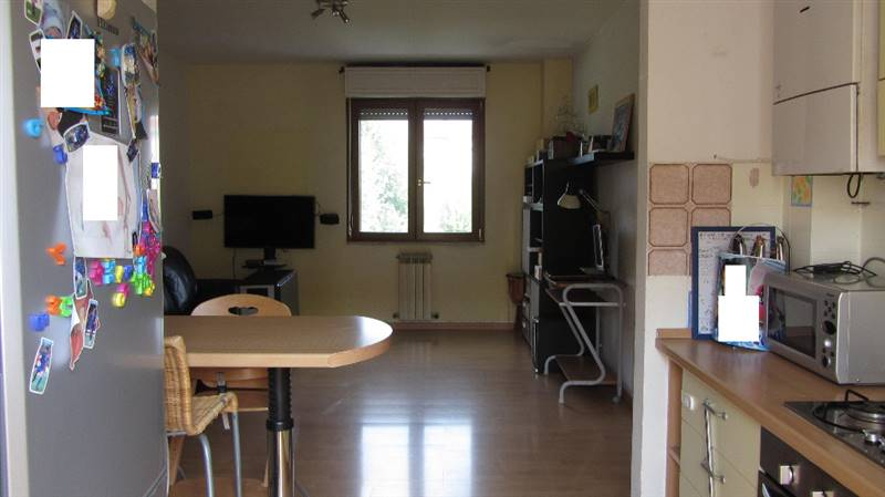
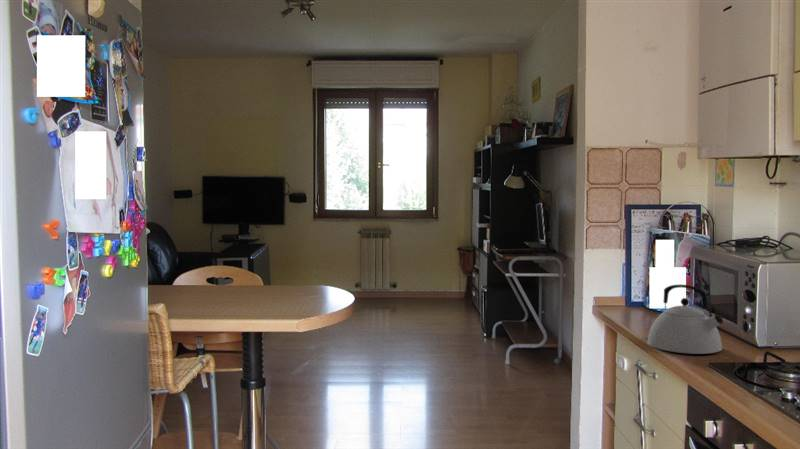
+ kettle (686, 315)
